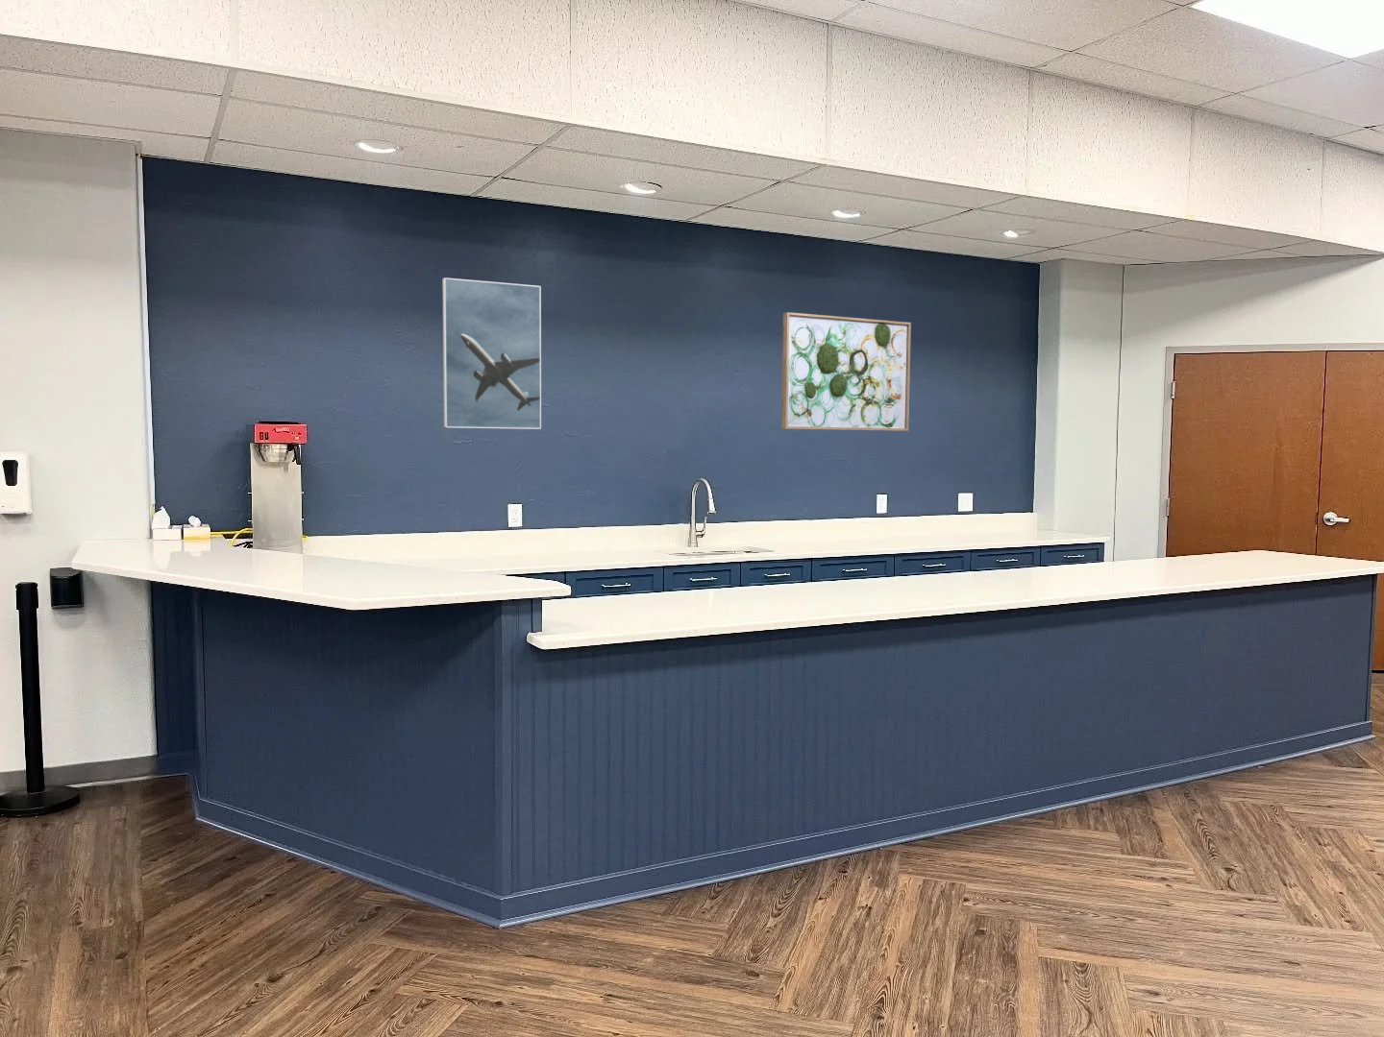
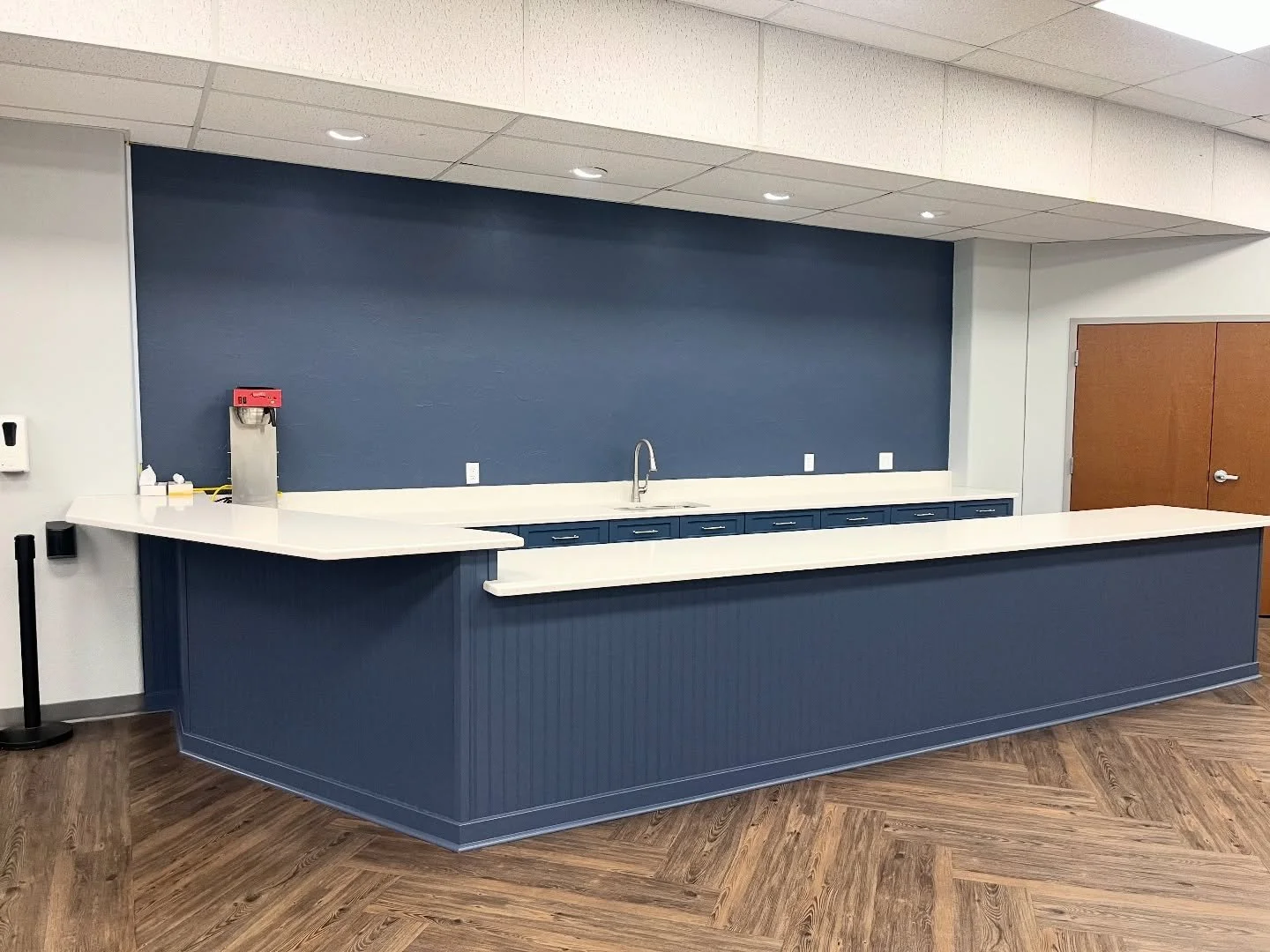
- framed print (493, 355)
- wall art (849, 374)
